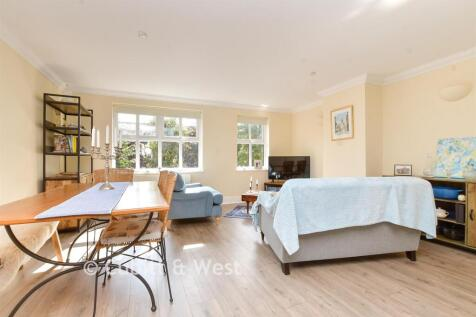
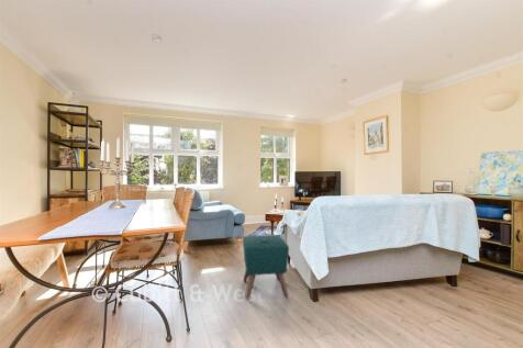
+ ottoman (264, 263)
